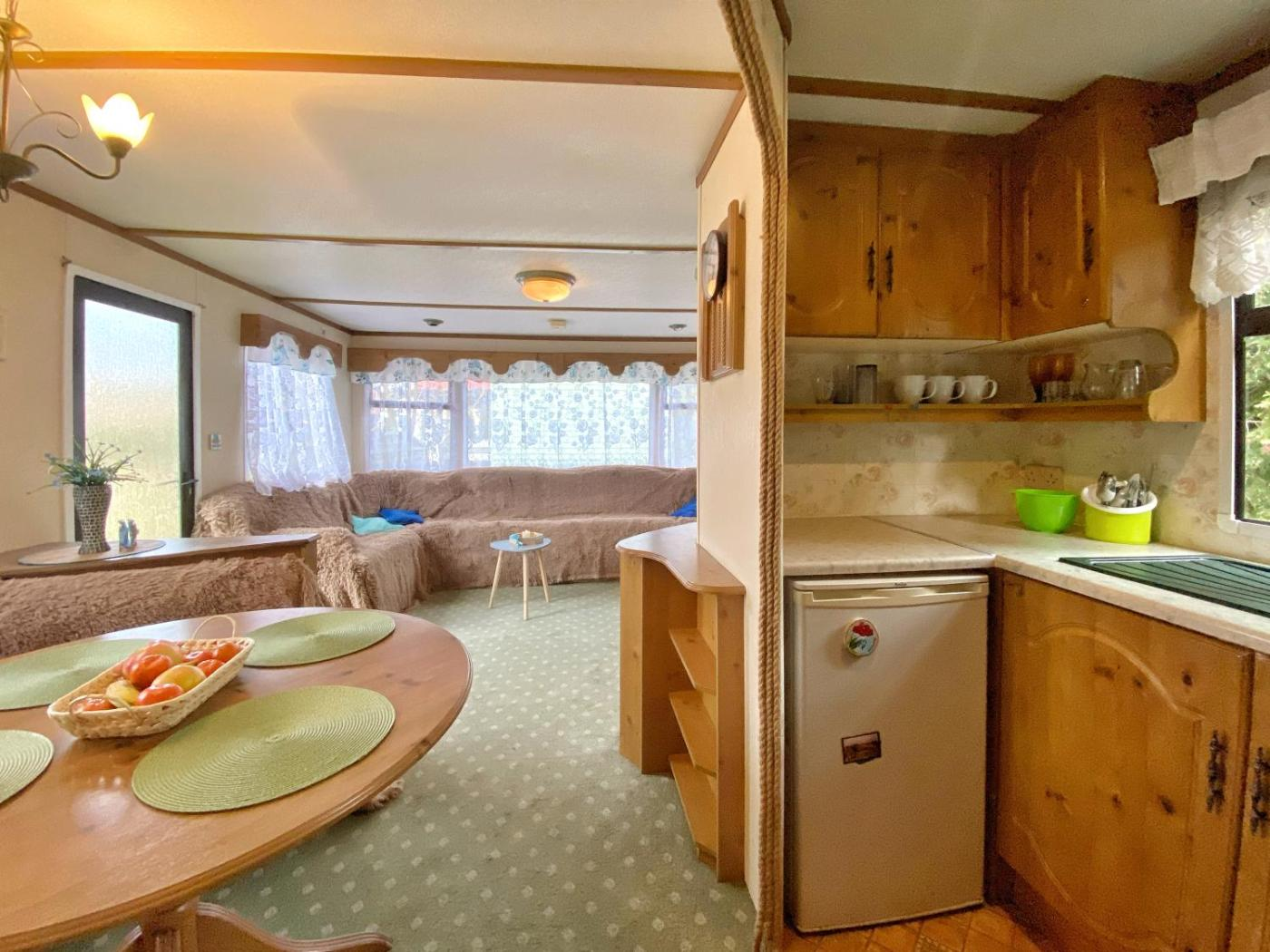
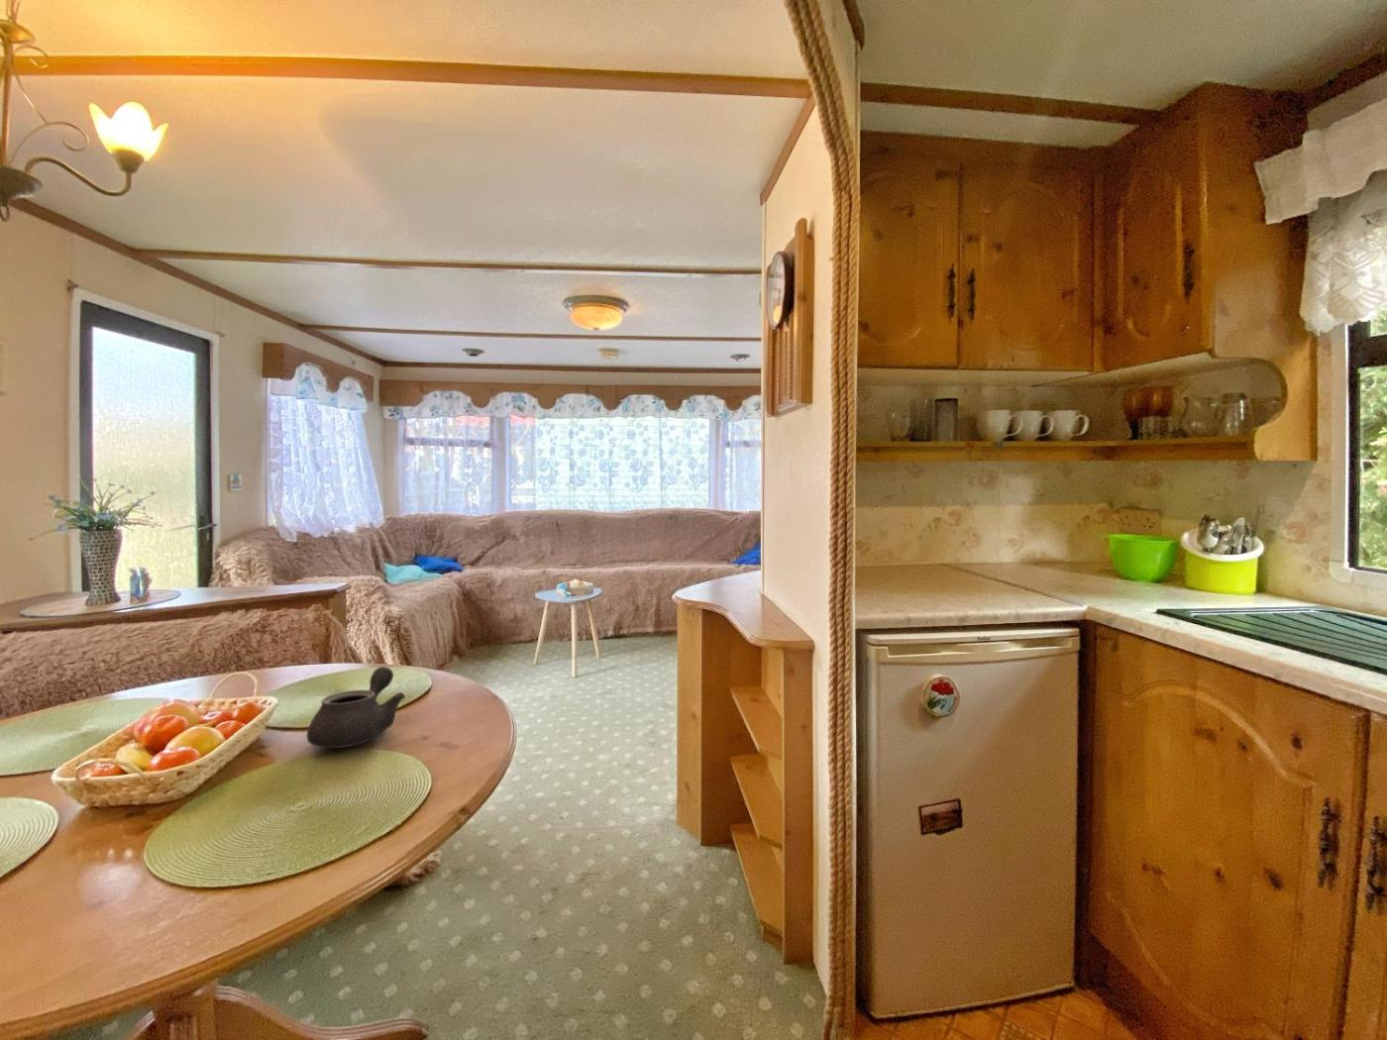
+ teapot (365, 705)
